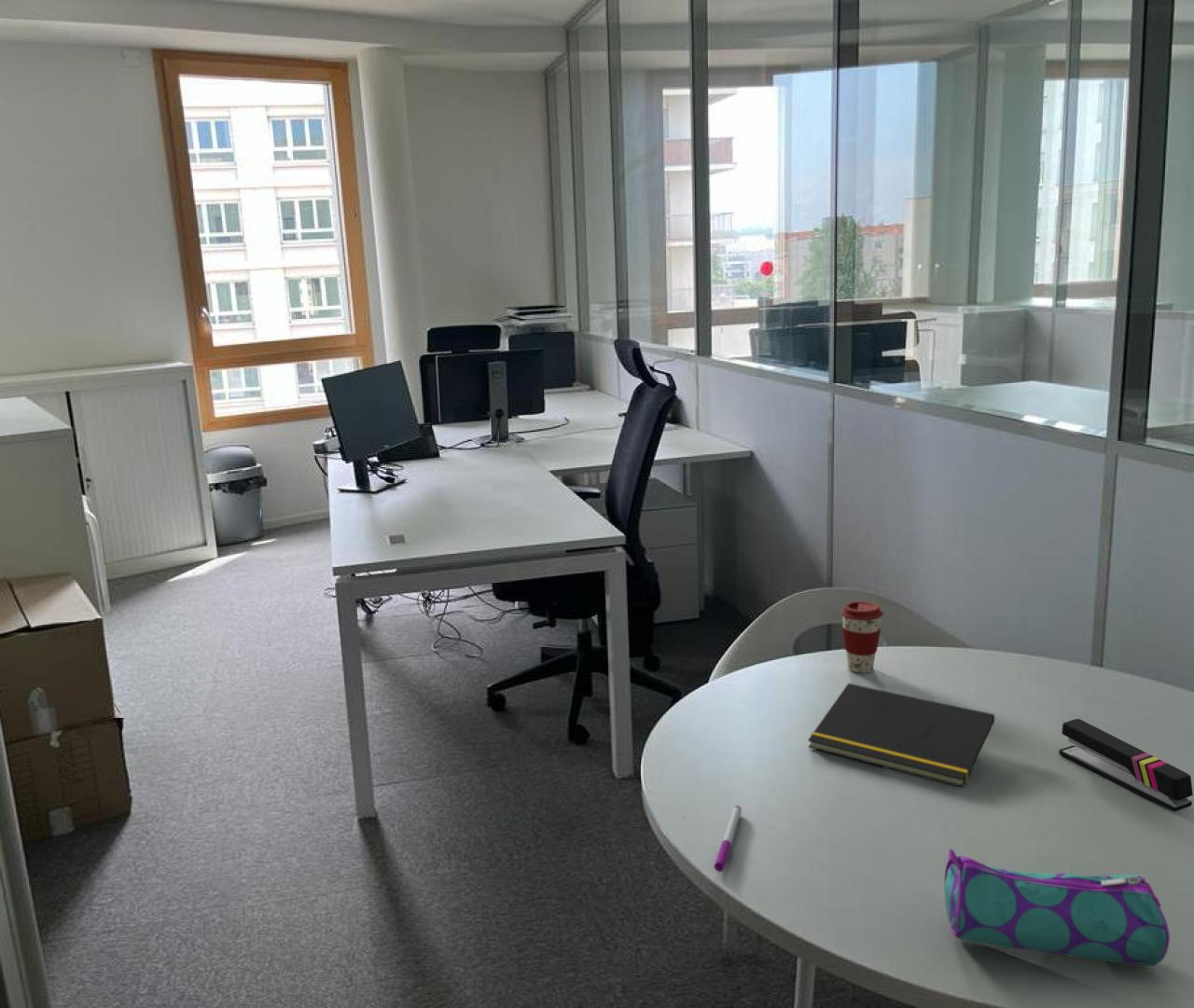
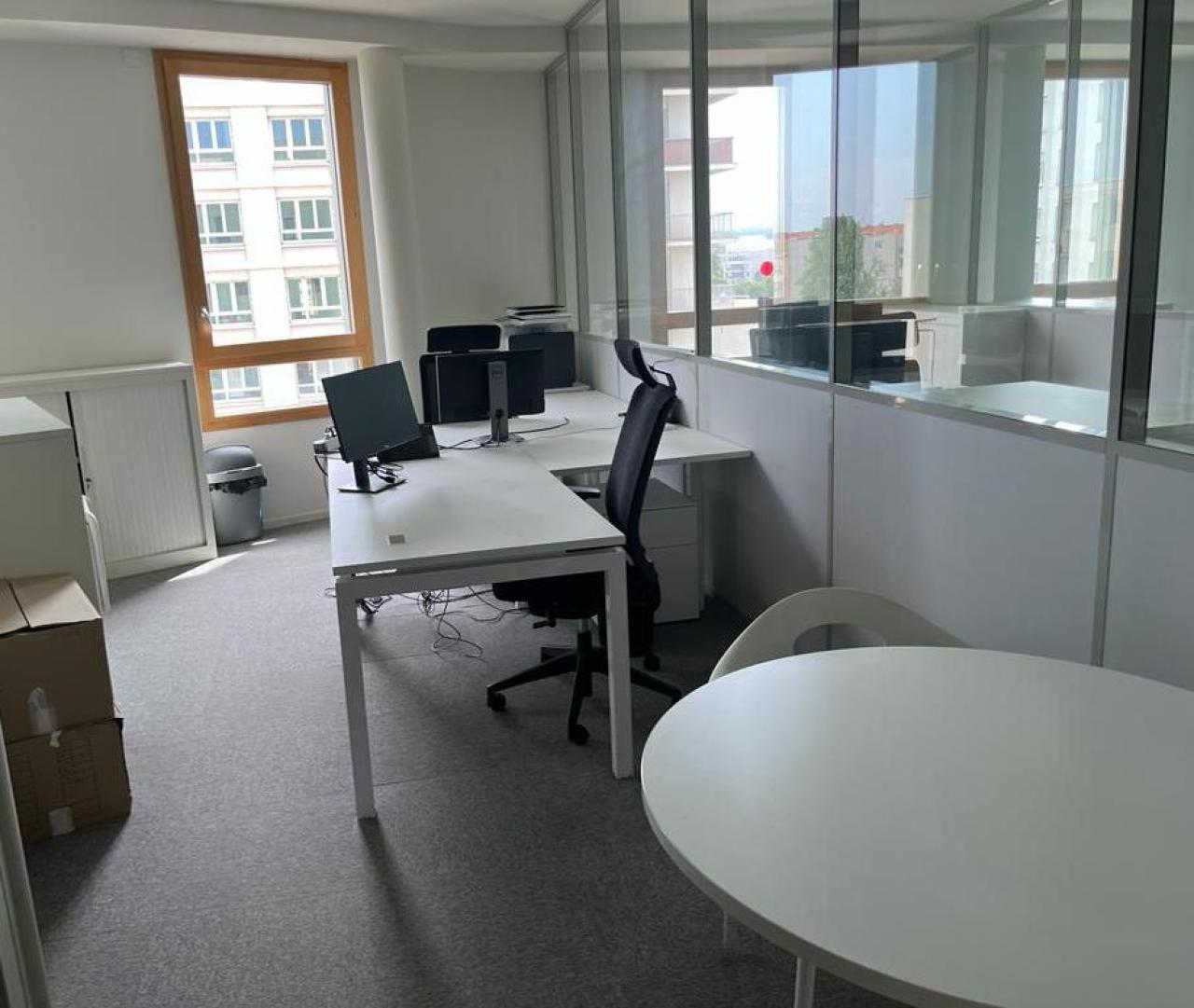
- stapler (1123, 761)
- coffee cup (861, 637)
- notepad (901, 730)
- pen (729, 835)
- pencil case (1048, 905)
